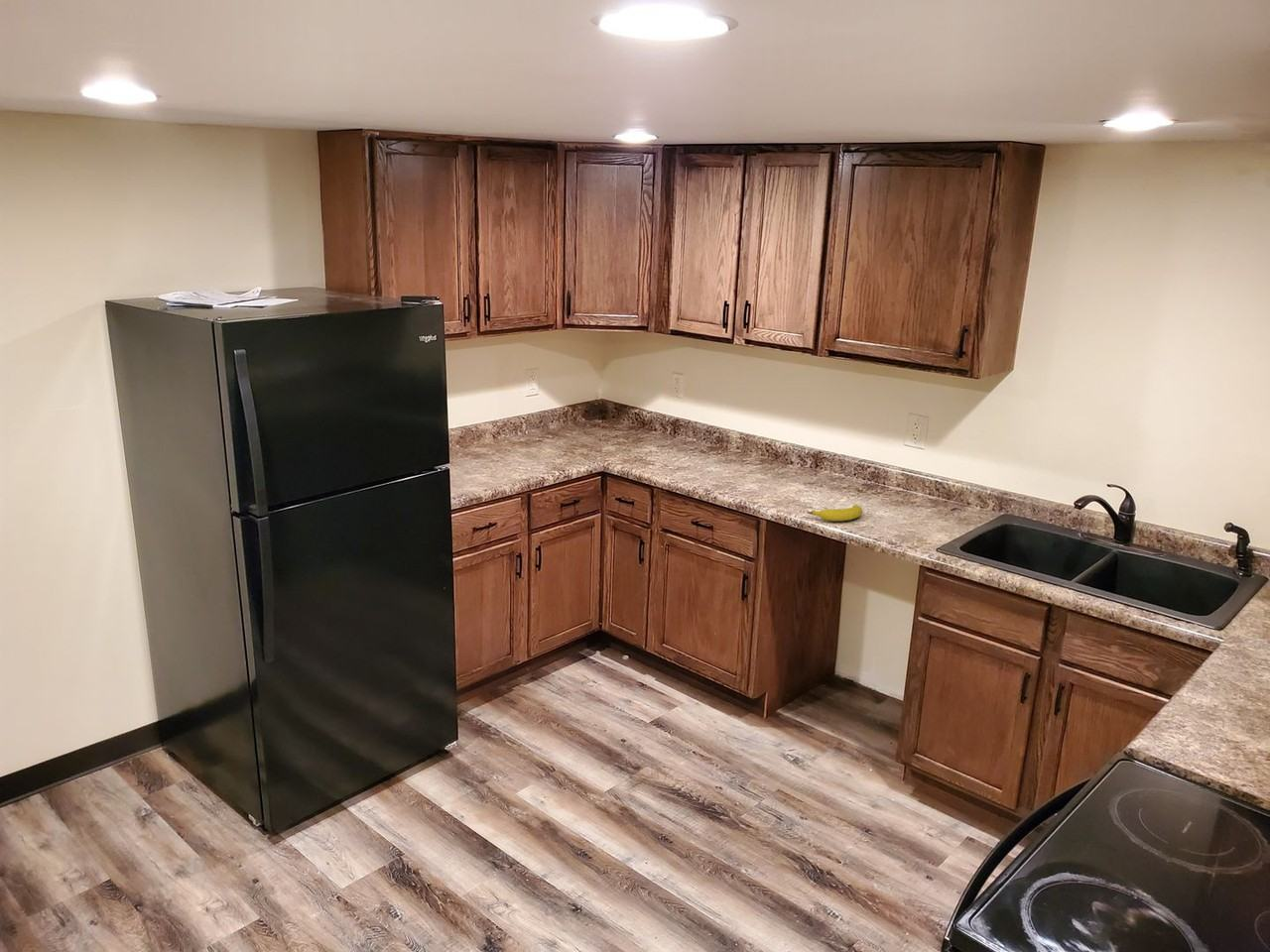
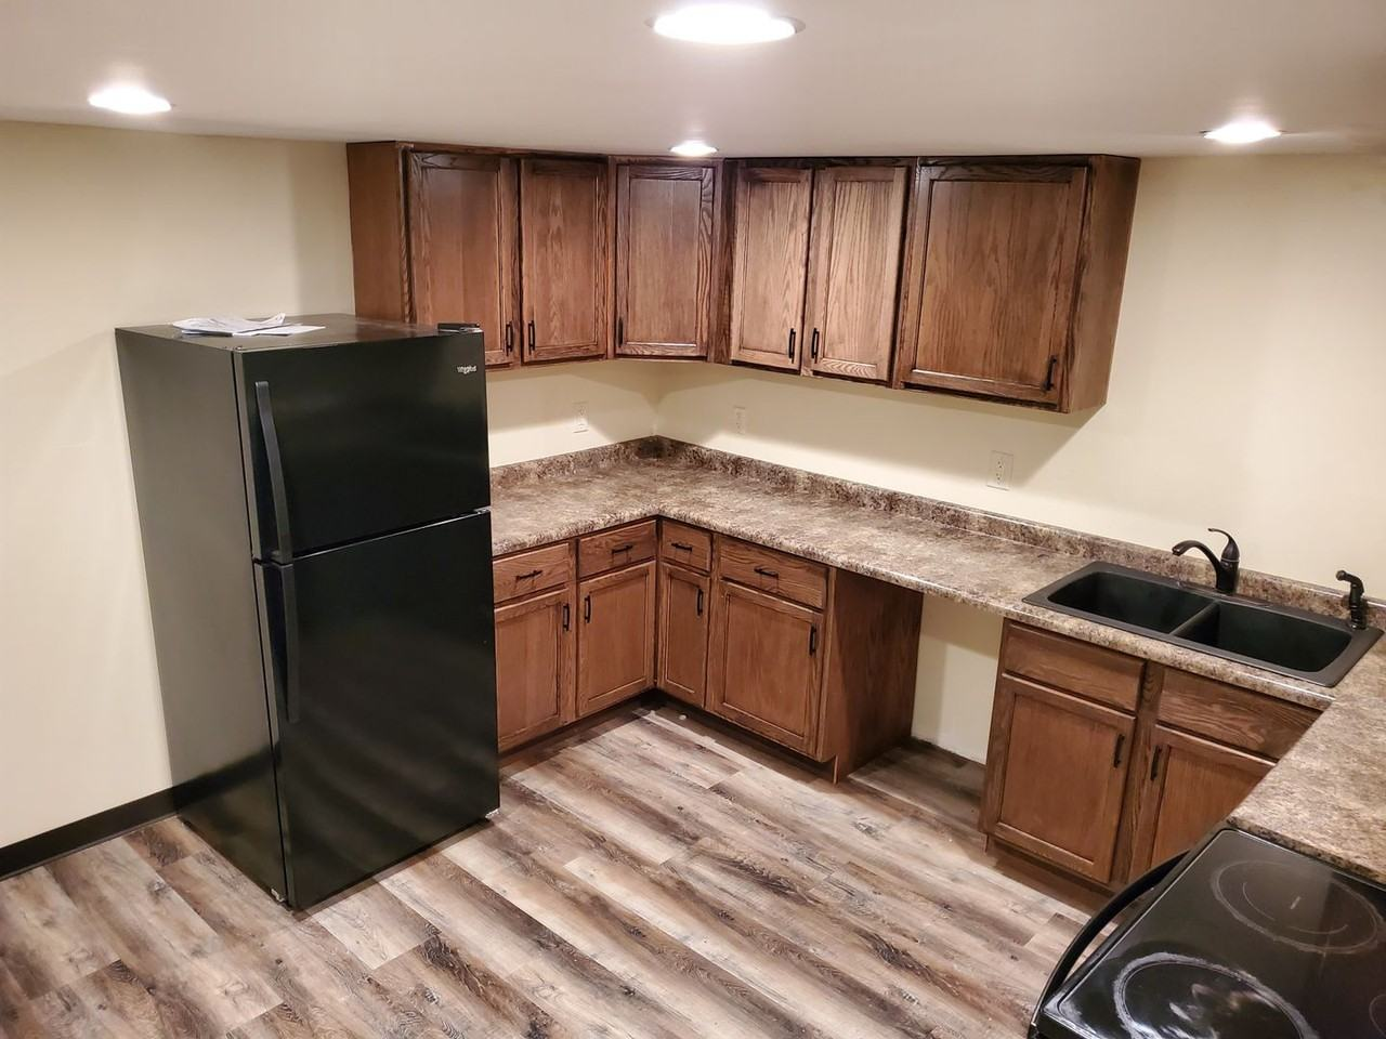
- fruit (837, 512)
